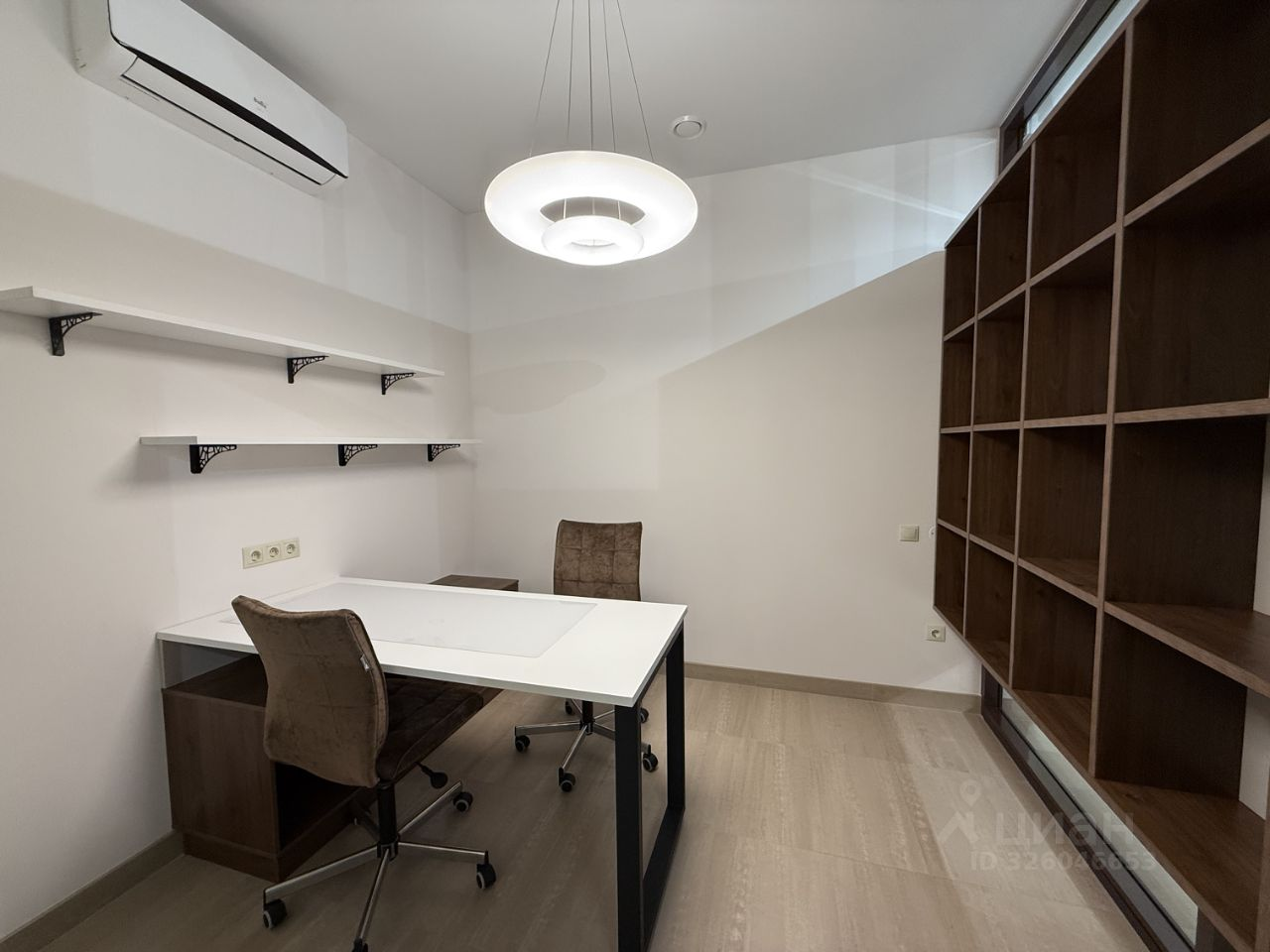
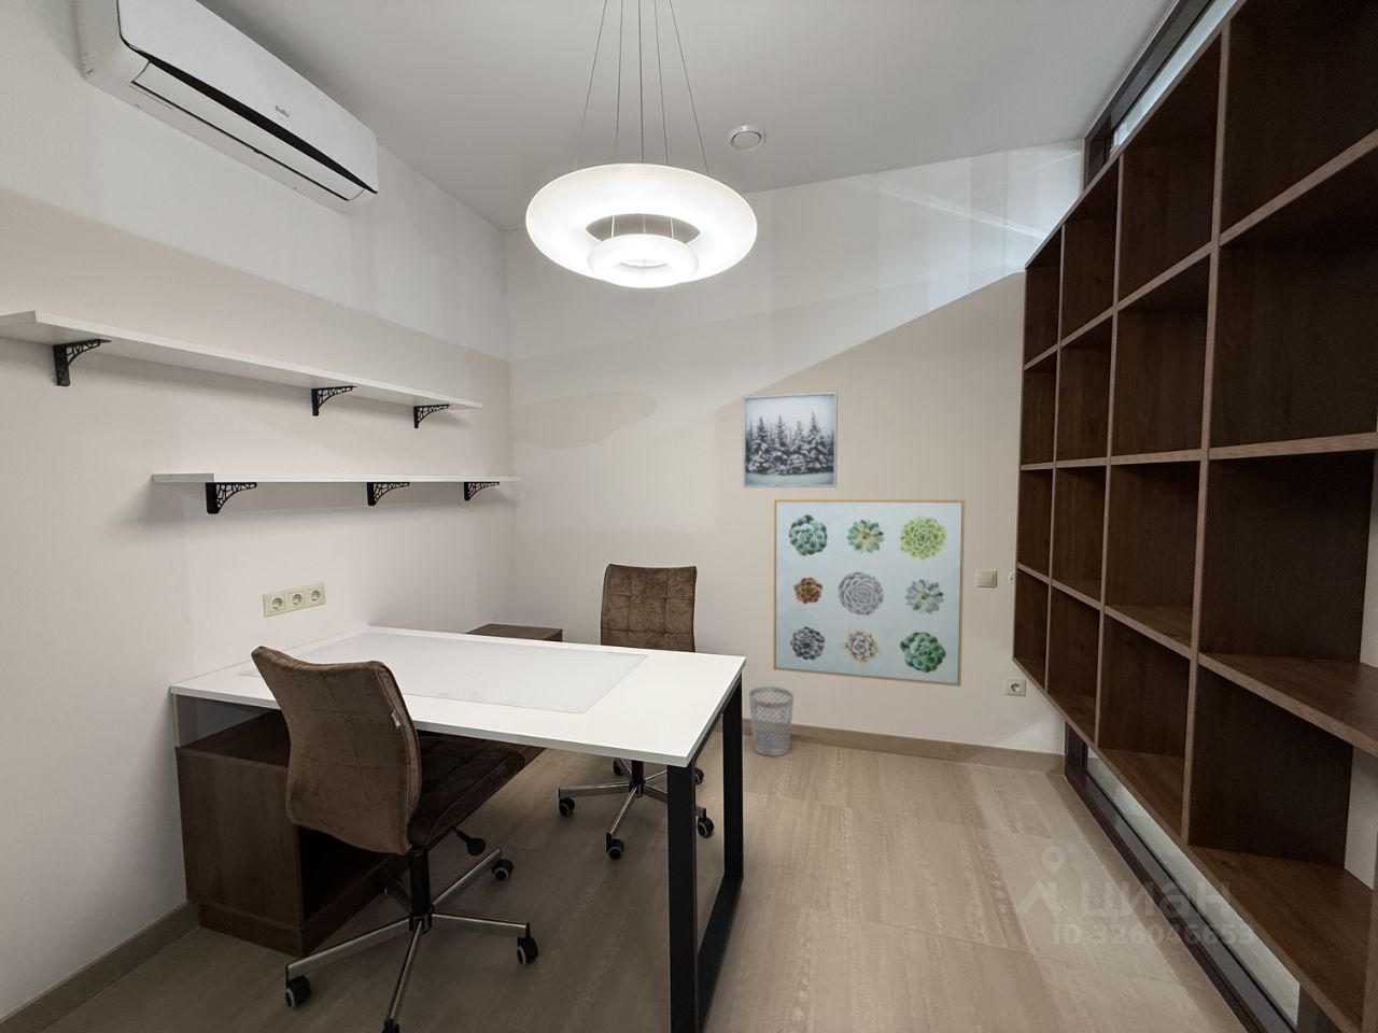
+ wall art (788, 441)
+ wastebasket (770, 720)
+ wall art (864, 588)
